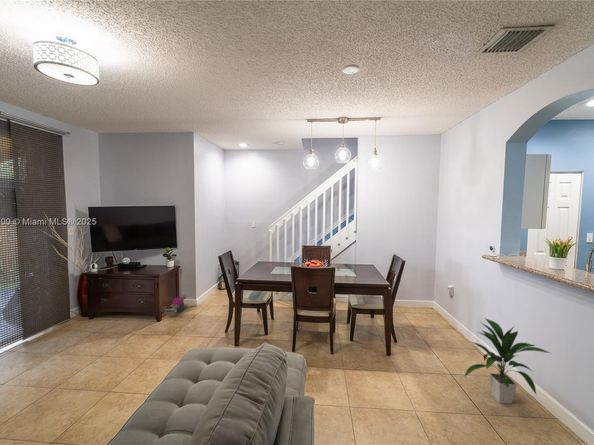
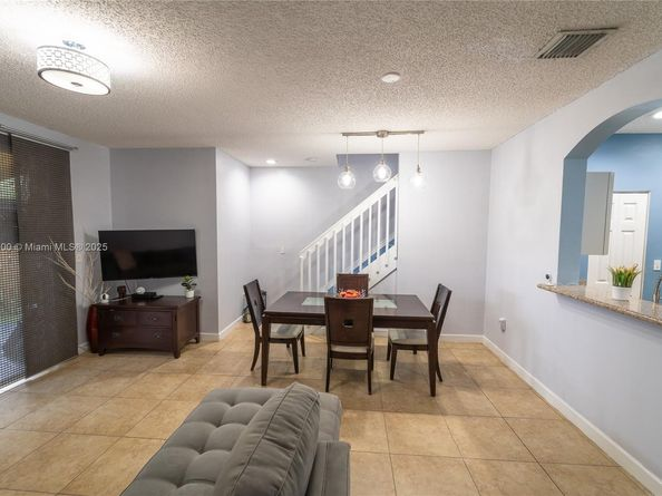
- indoor plant (500, 359)
- vacuum cleaner (177, 305)
